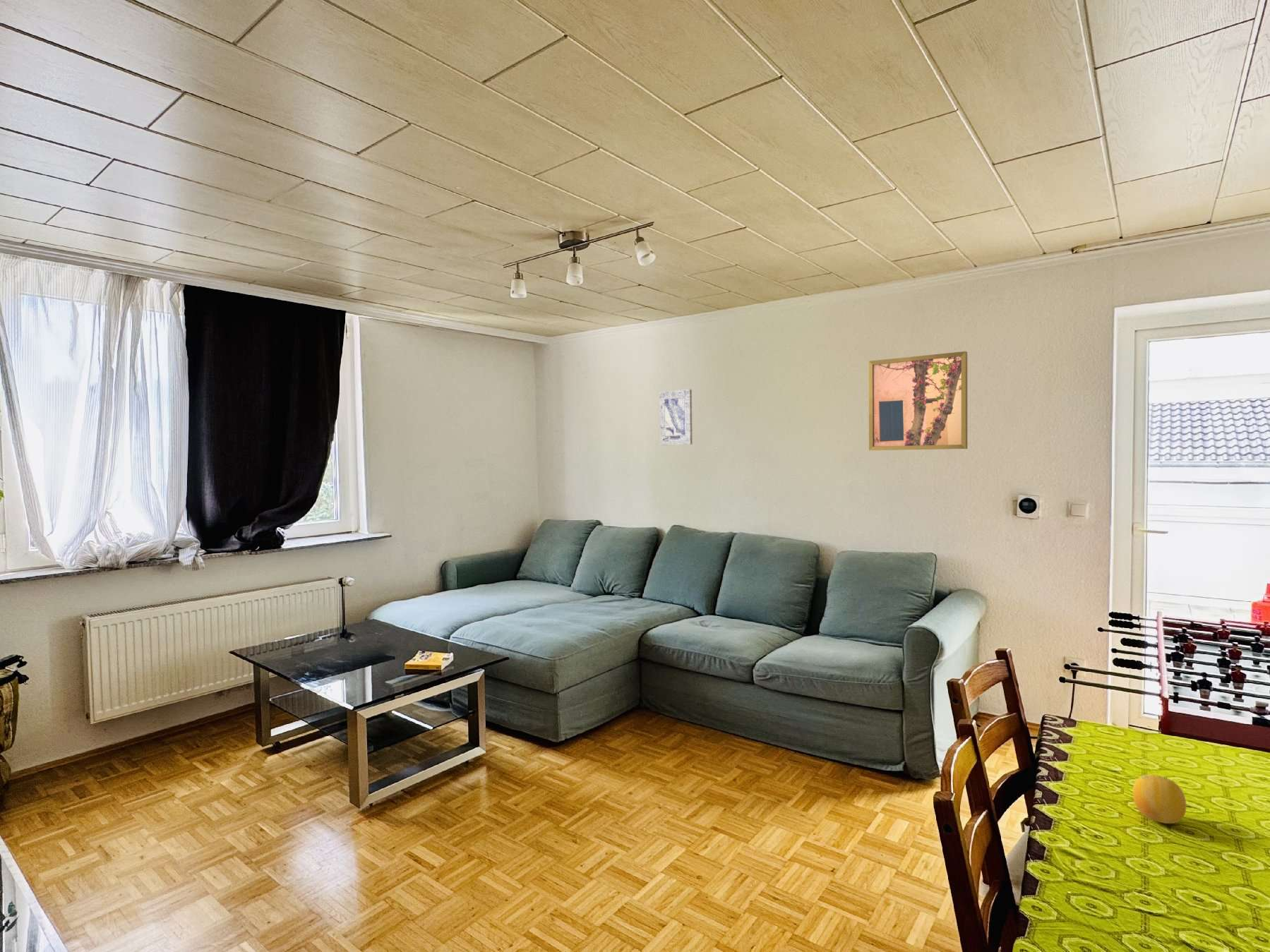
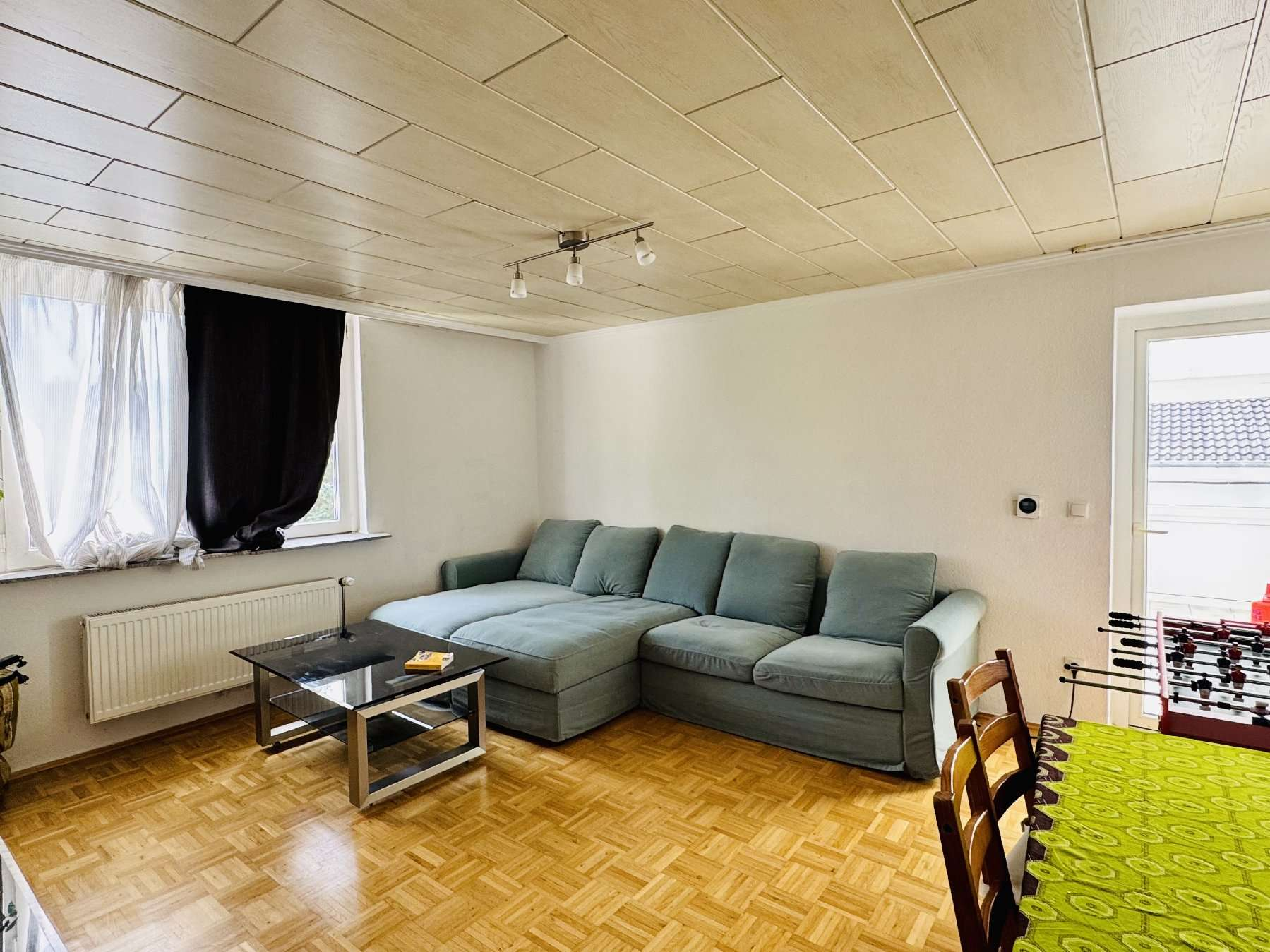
- wall art (916, 403)
- wall art (676, 417)
- fruit (1158, 798)
